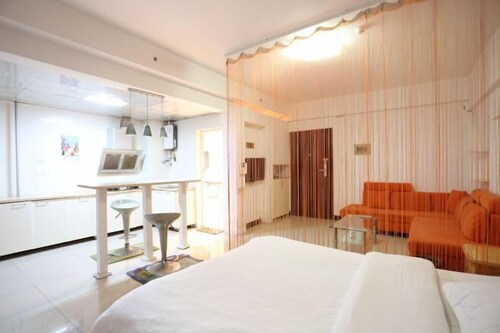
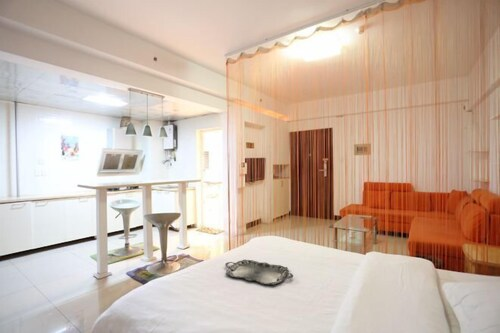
+ serving tray (257, 270)
